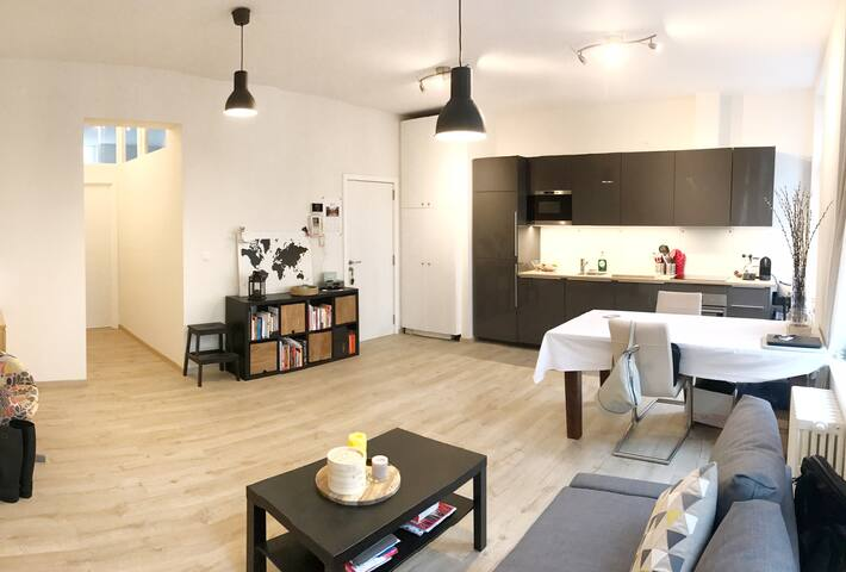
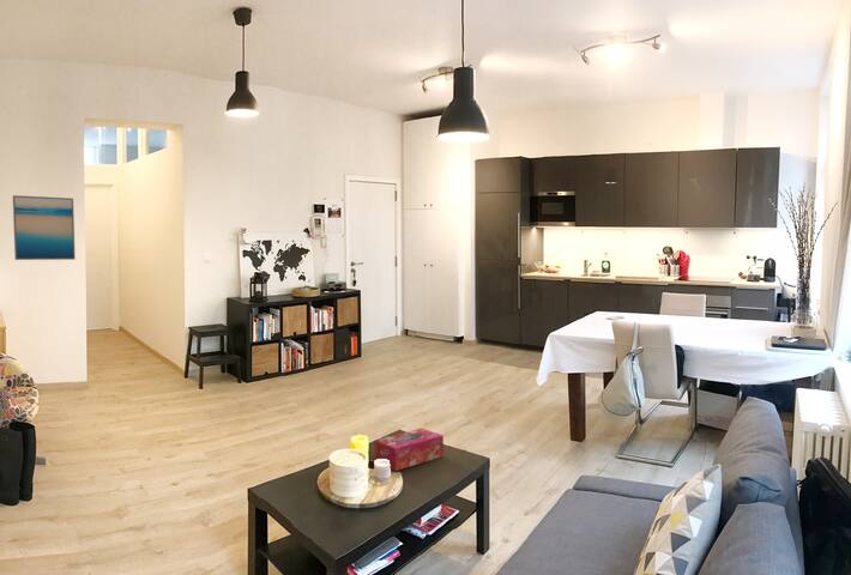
+ wall art (44, 228)
+ tissue box (409, 448)
